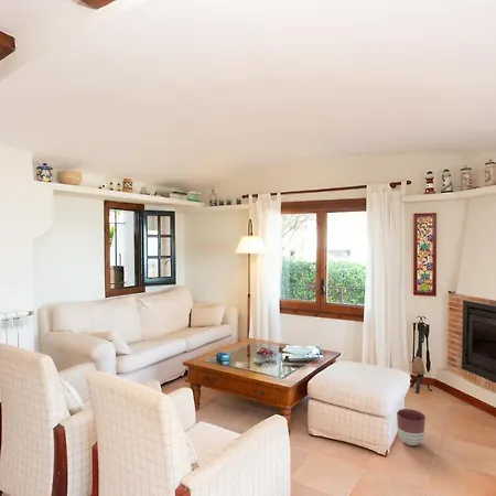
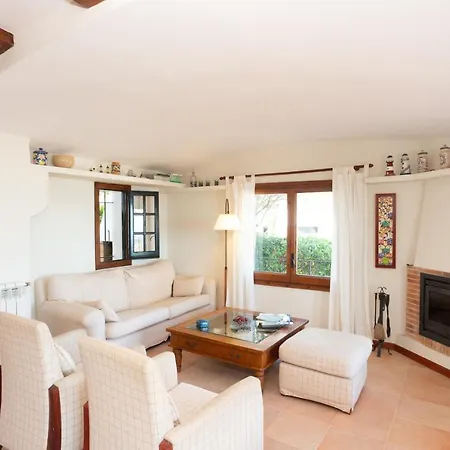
- planter (410, 429)
